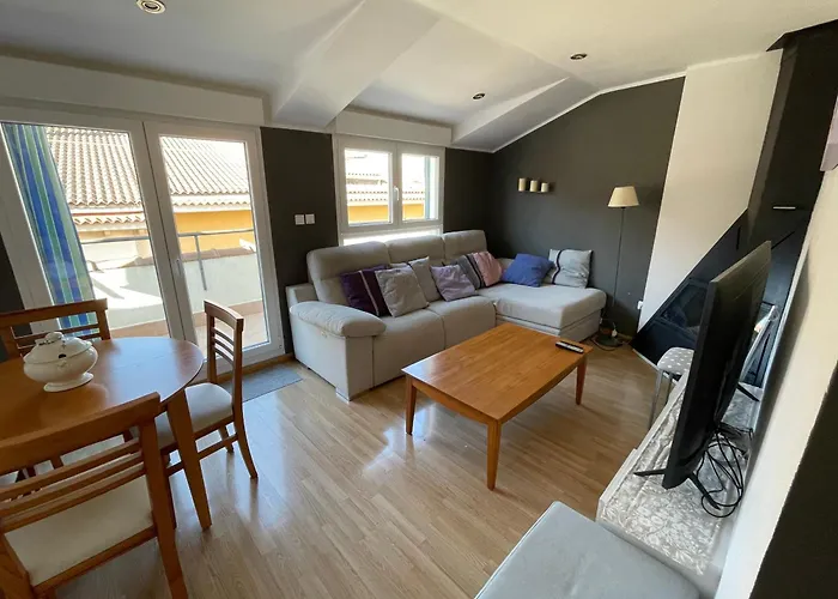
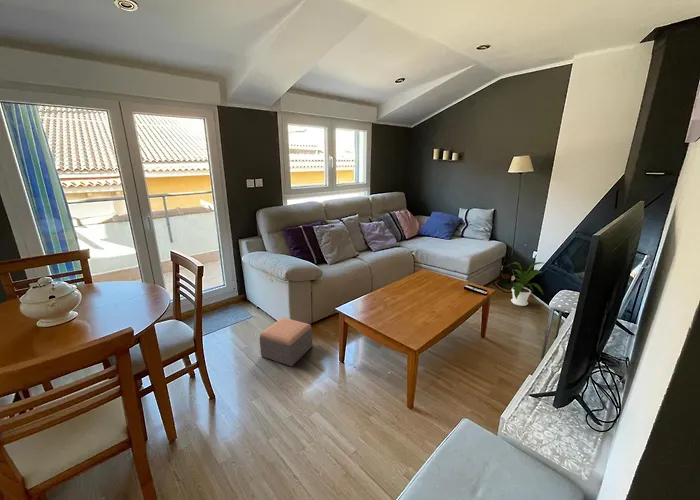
+ house plant (524, 282)
+ footstool (286, 339)
